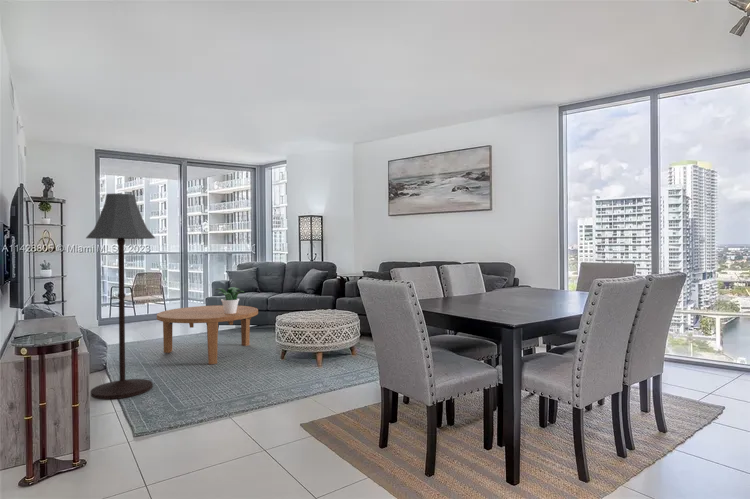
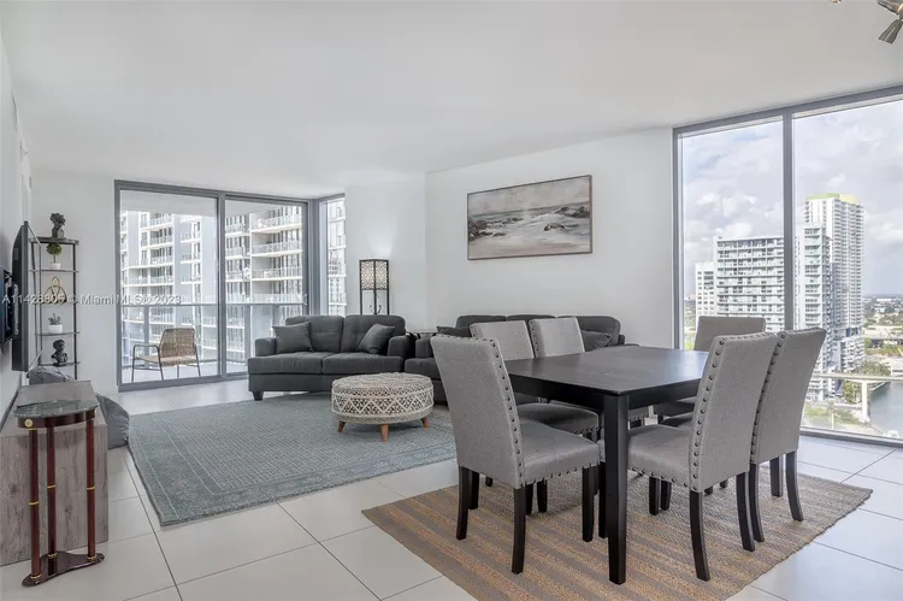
- coffee table (209, 332)
- potted plant (230, 300)
- floor lamp (121, 292)
